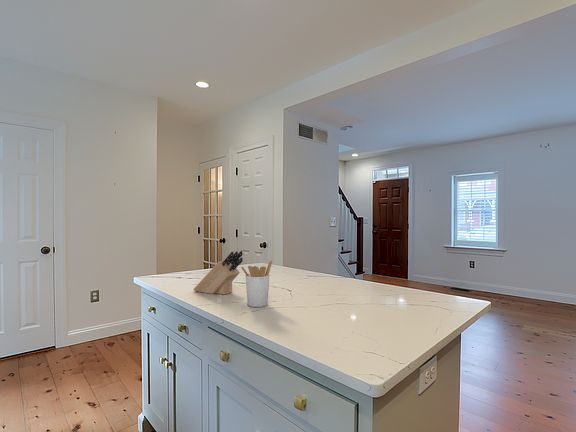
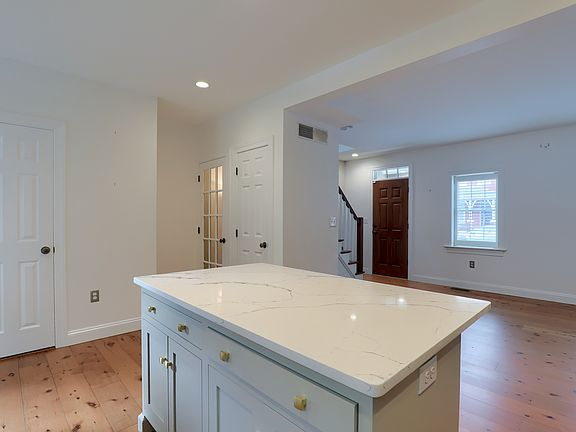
- utensil holder (257, 283)
- knife block (219, 270)
